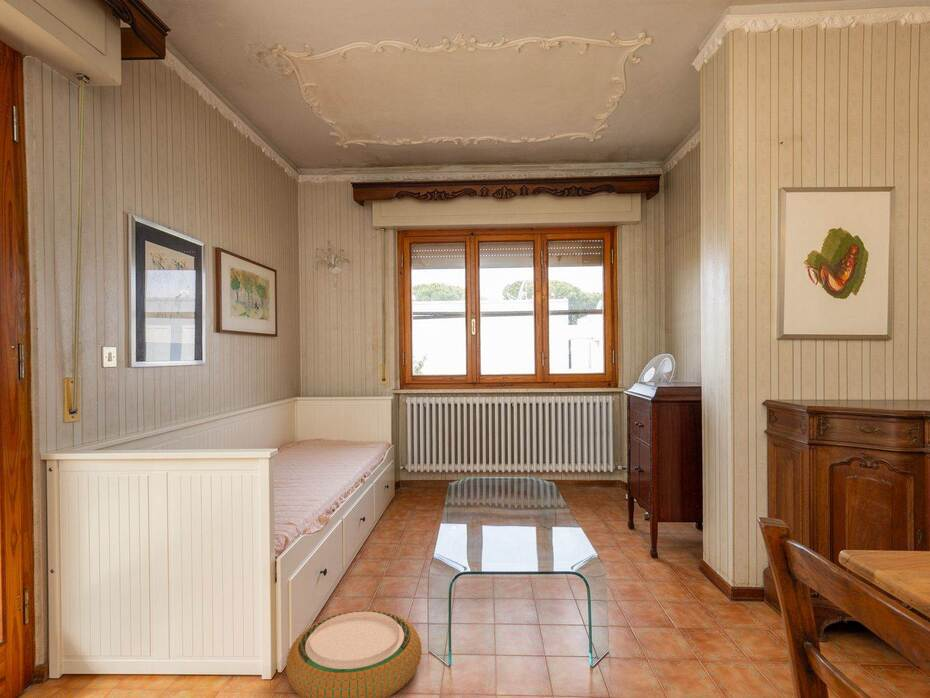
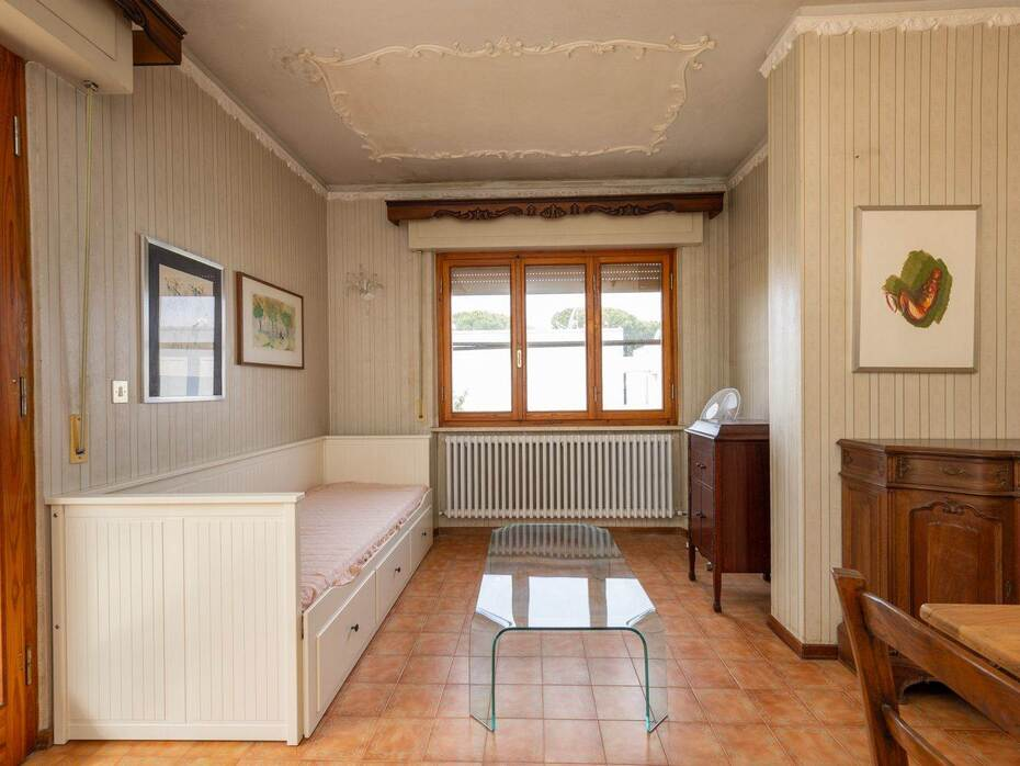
- woven basket (355, 651)
